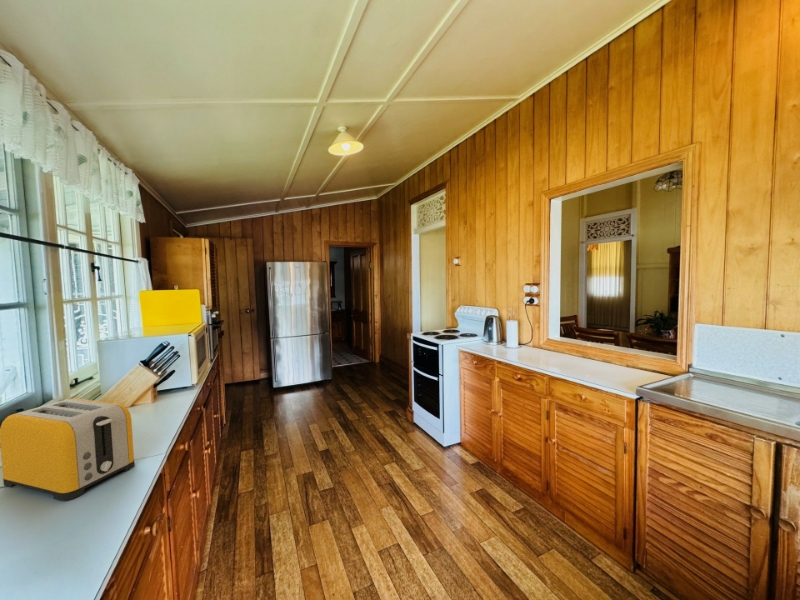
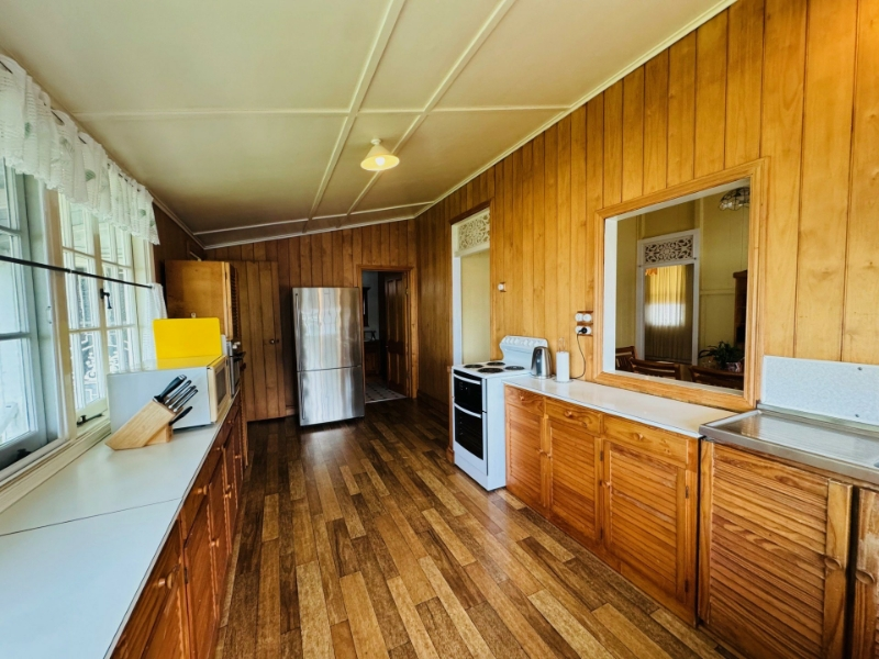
- toaster (72, 442)
